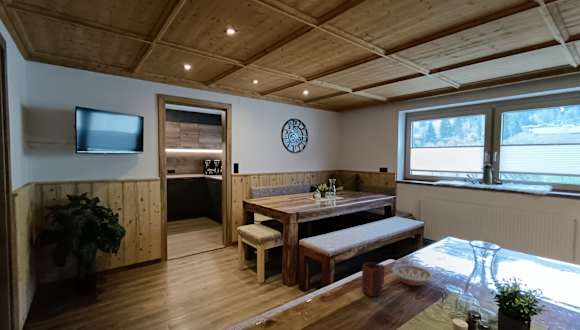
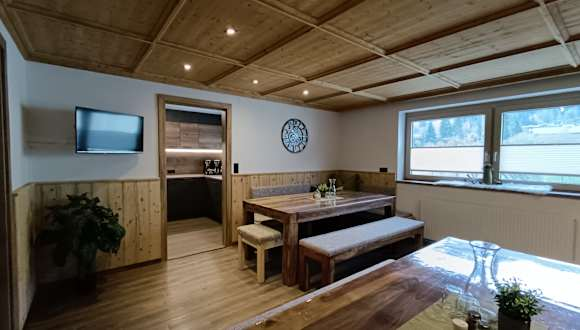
- bowl (411, 276)
- mug (374, 278)
